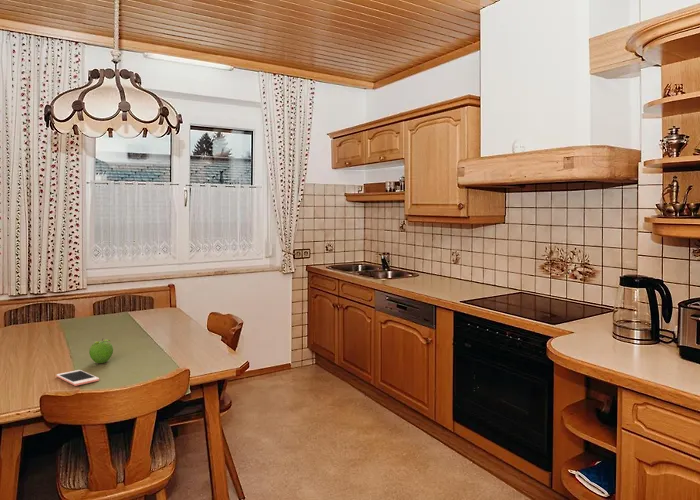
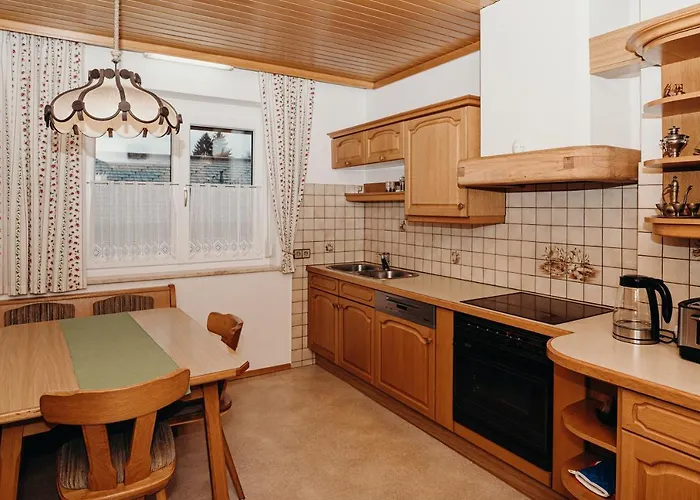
- fruit (101, 350)
- cell phone (77, 377)
